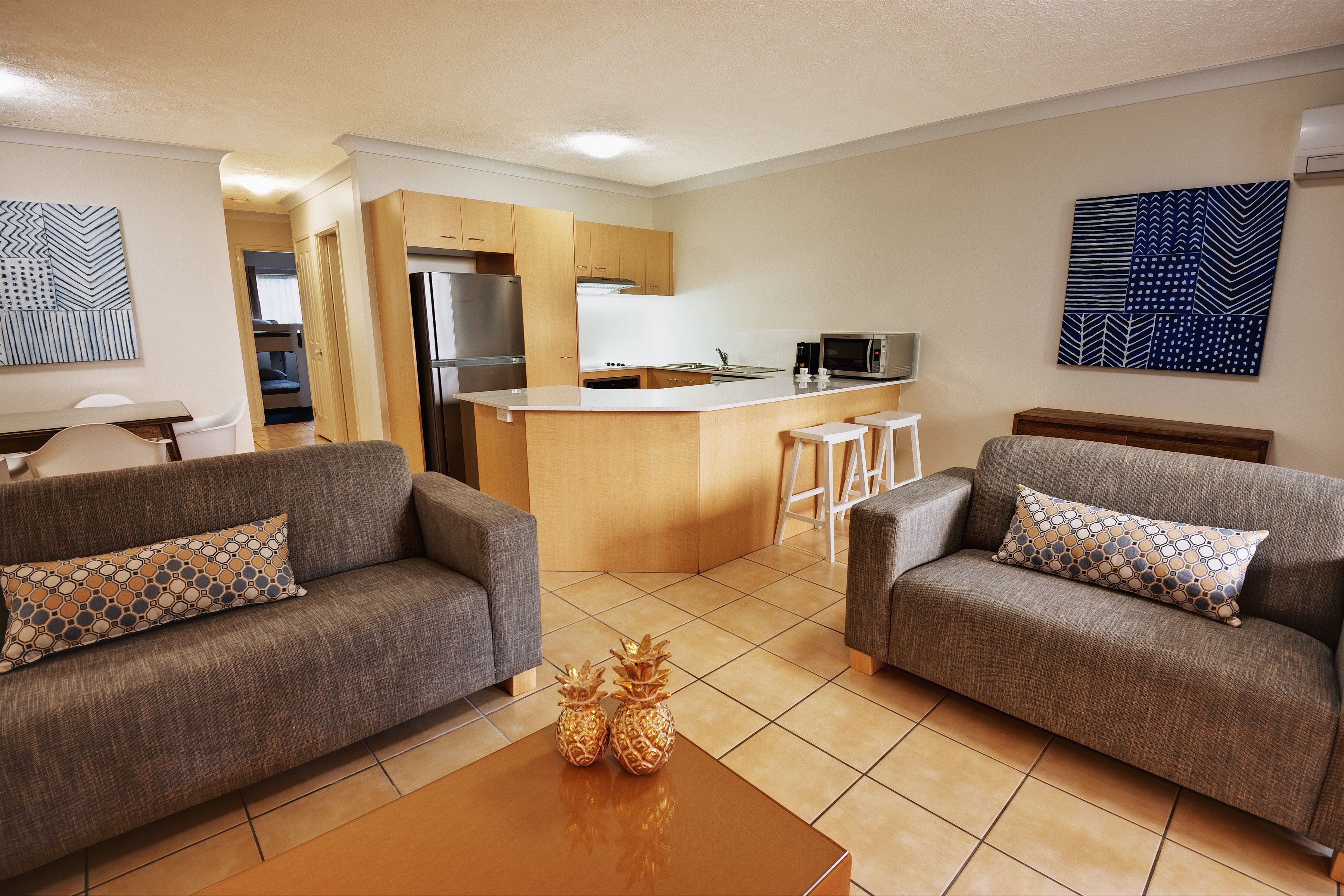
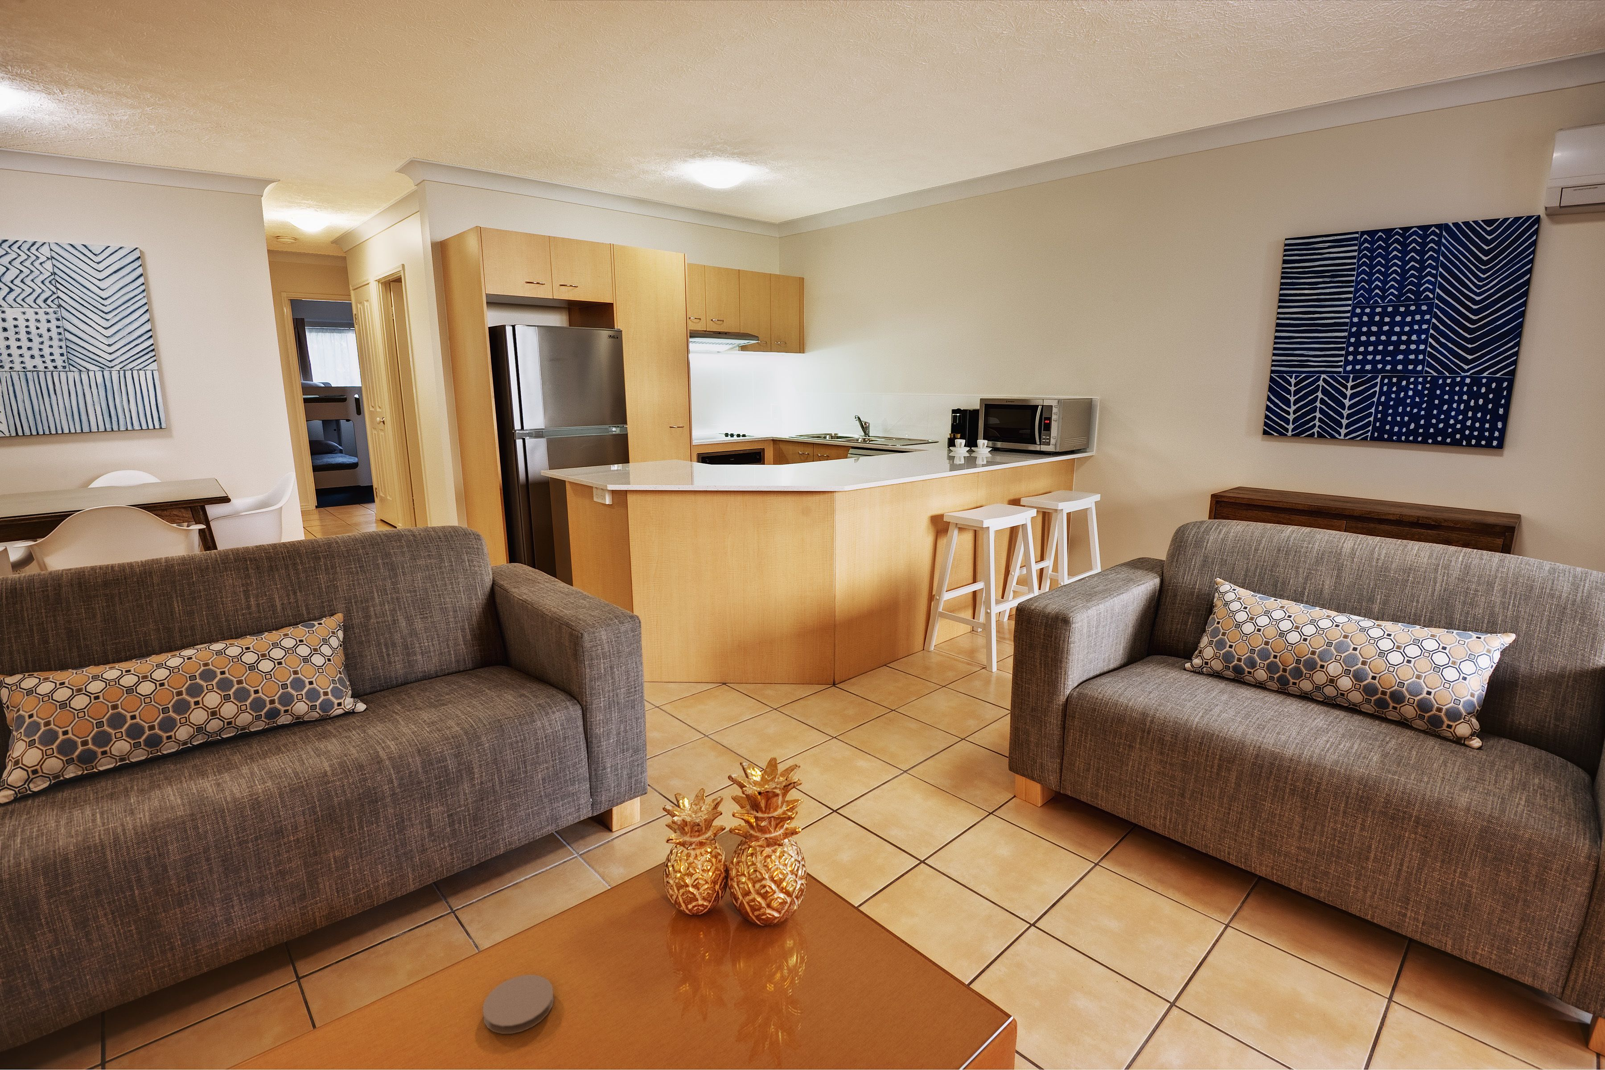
+ coaster (518, 1003)
